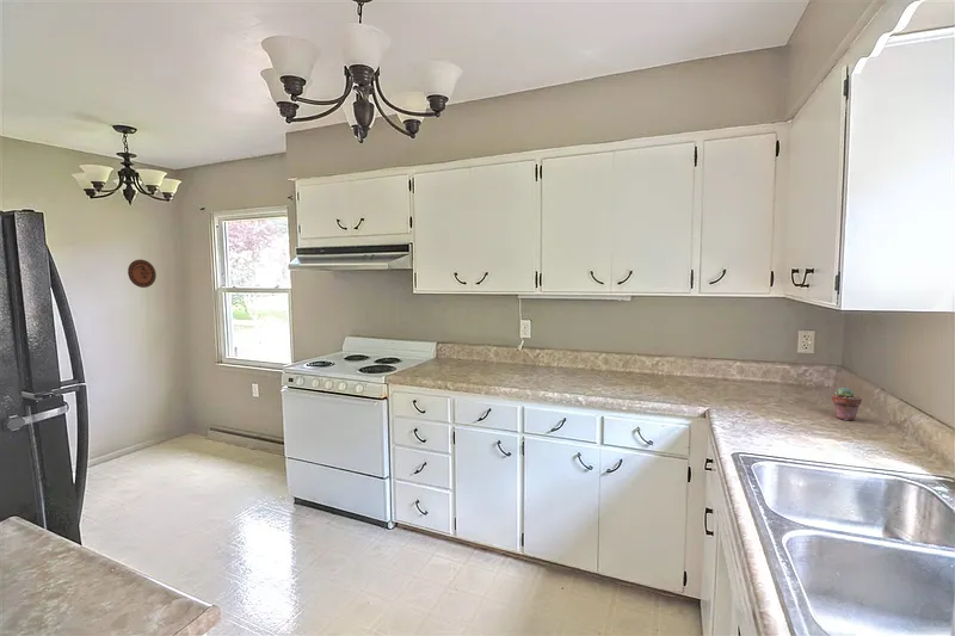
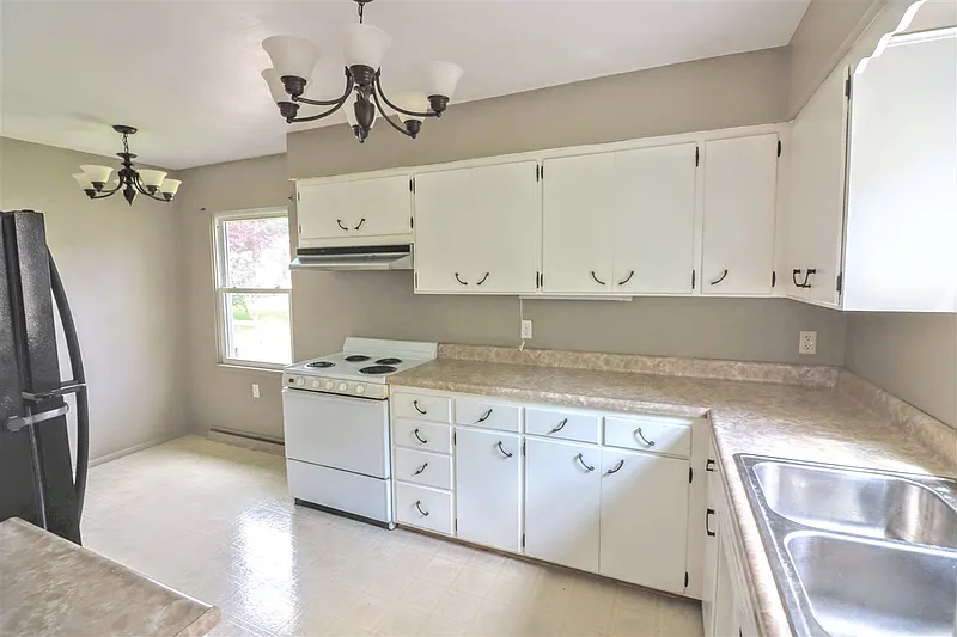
- potted succulent (845, 402)
- decorative plate (141, 273)
